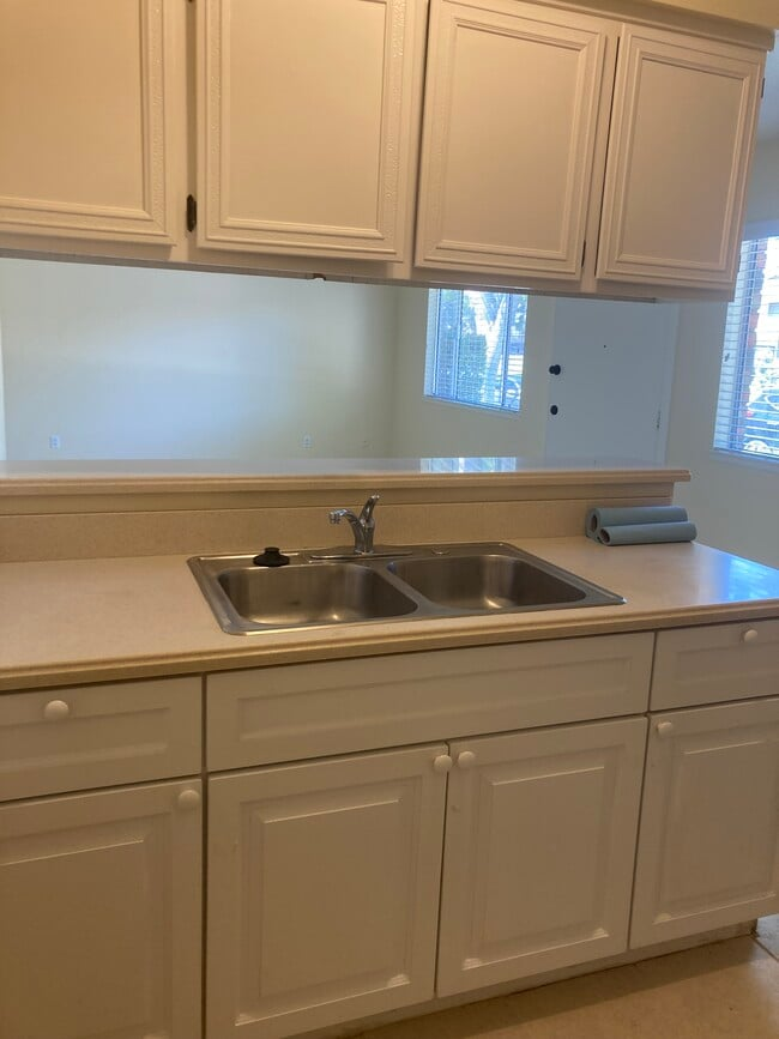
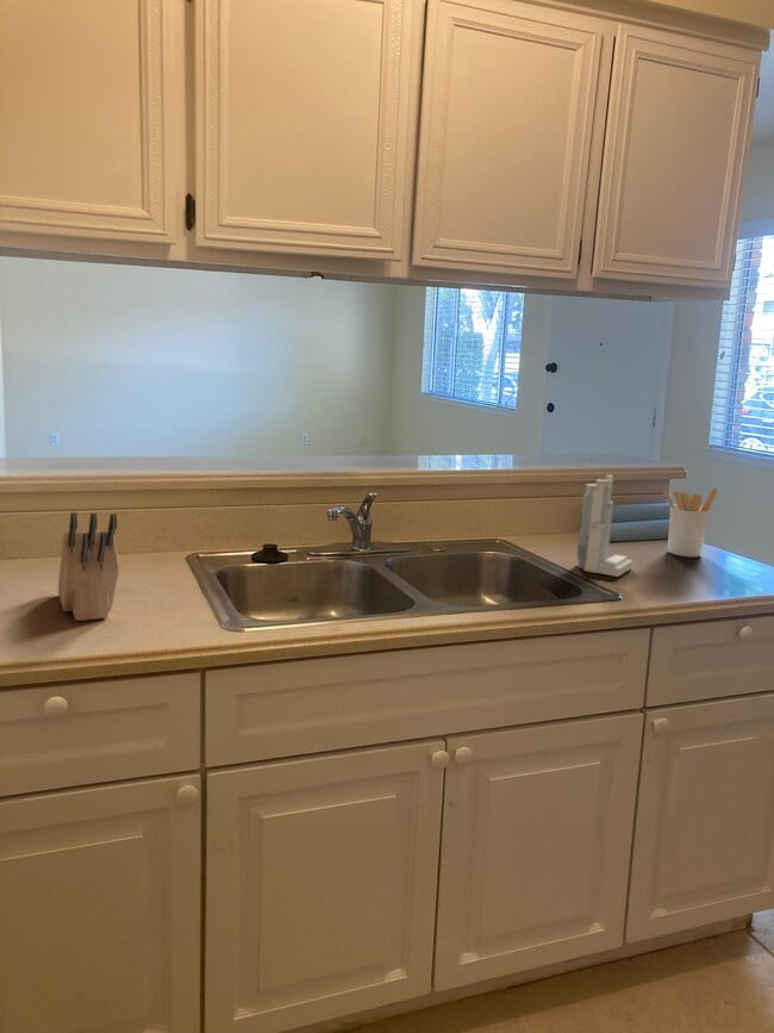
+ knife block (87, 555)
+ utensil holder (687, 521)
+ architectural model (607, 523)
